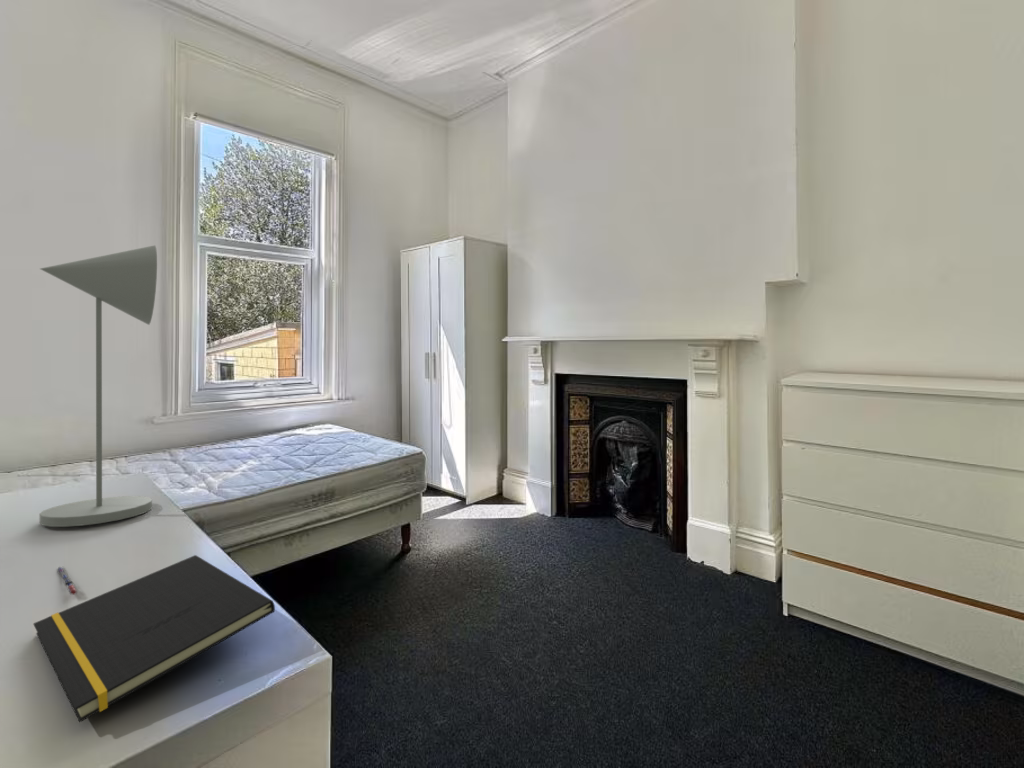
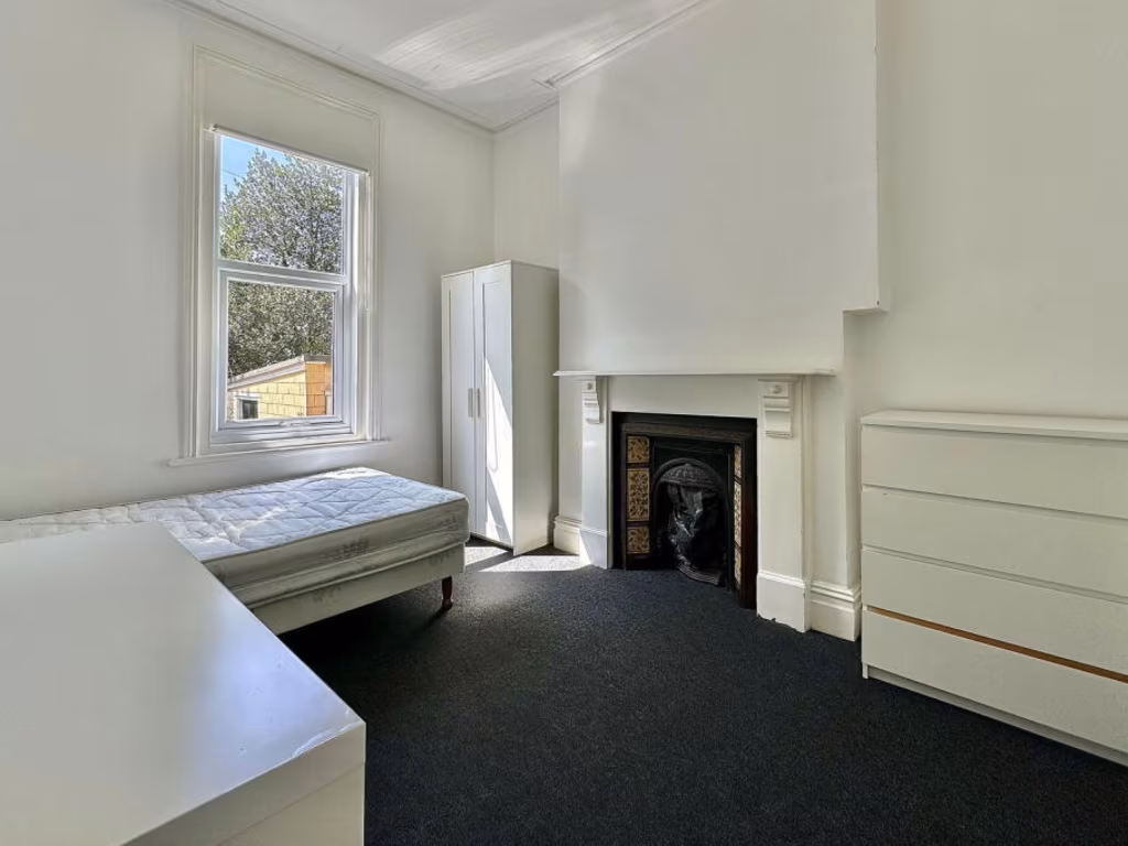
- pen (66, 579)
- notepad (152, 617)
- desk lamp (100, 375)
